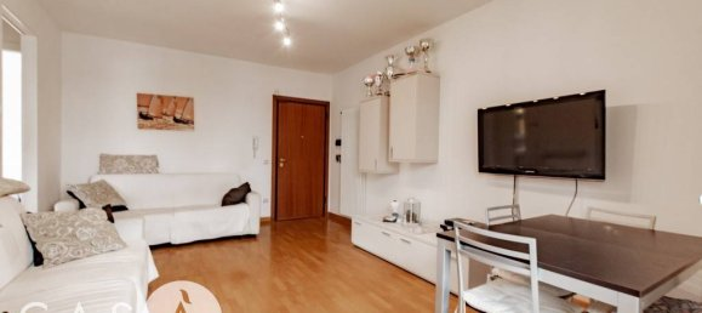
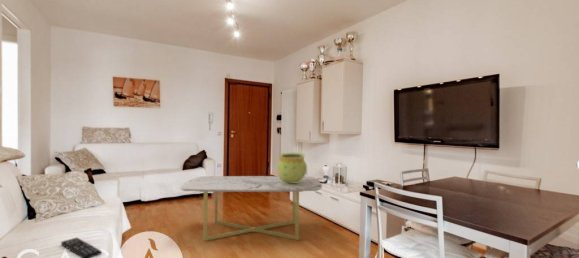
+ coffee table (253, 191)
+ remote control (80, 247)
+ decorative container (292, 168)
